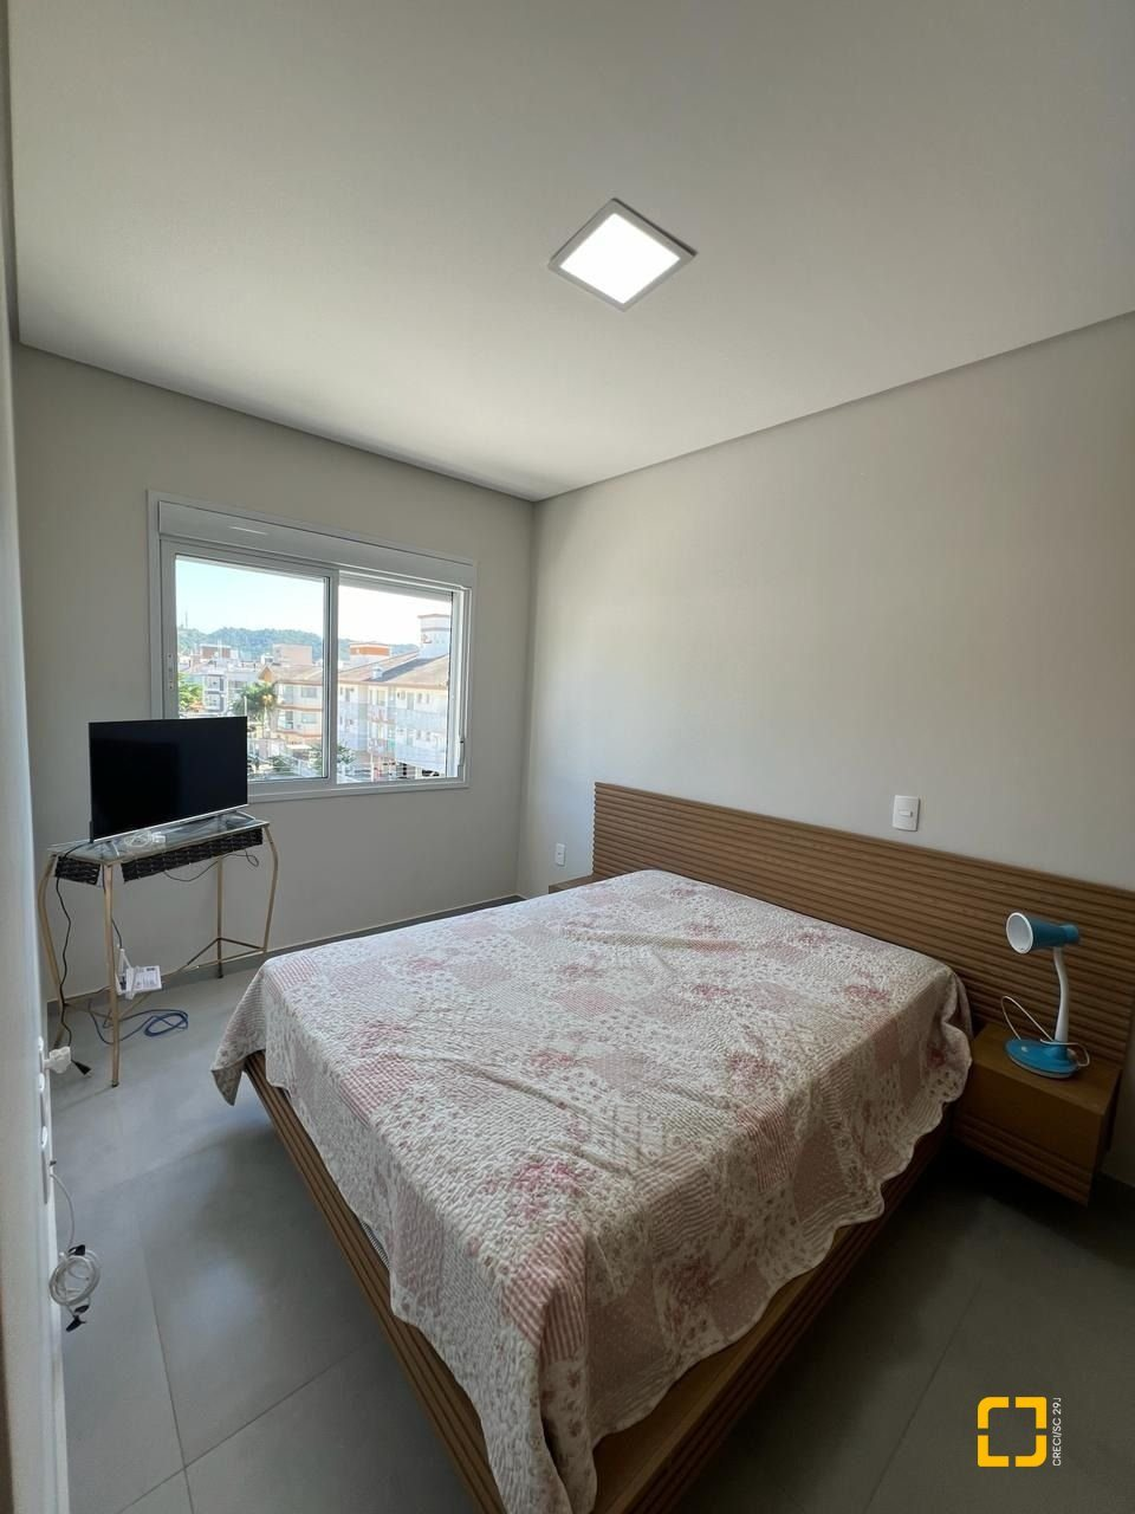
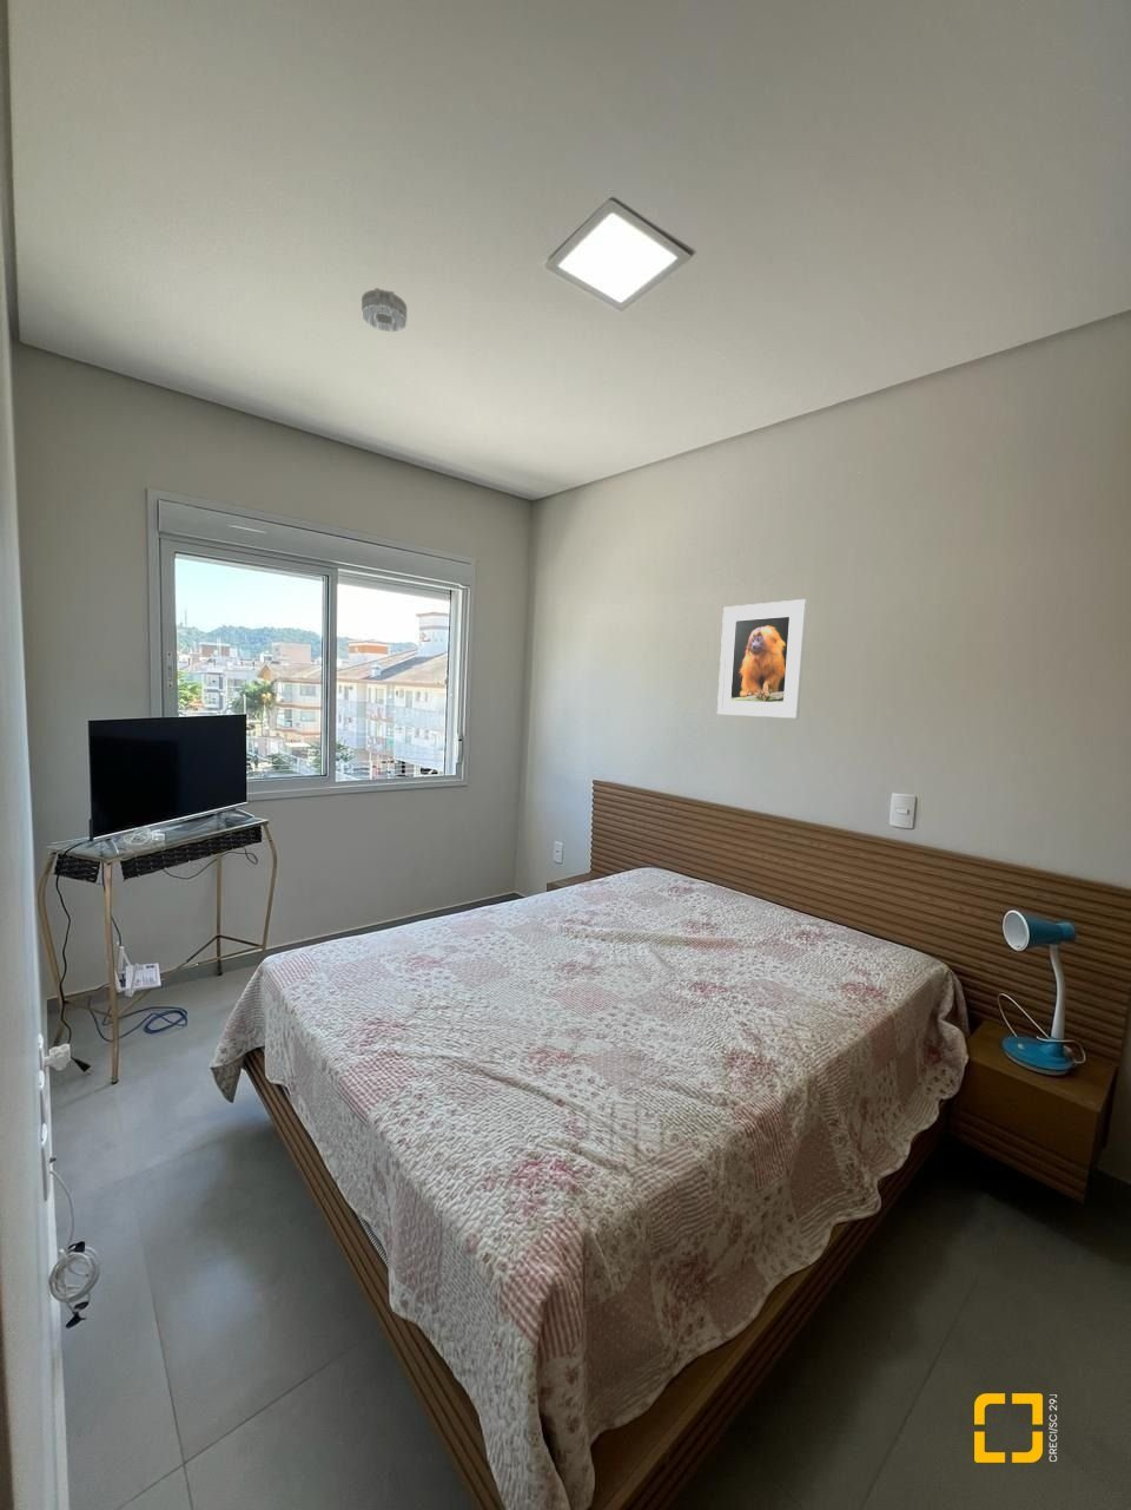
+ smoke detector (384, 309)
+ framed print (759, 660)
